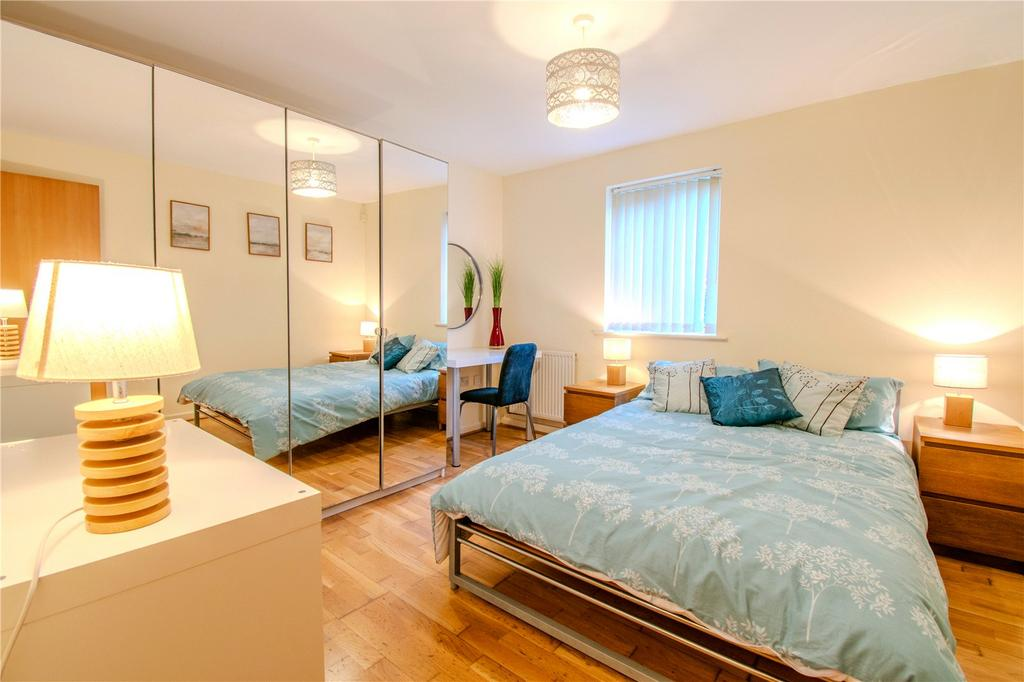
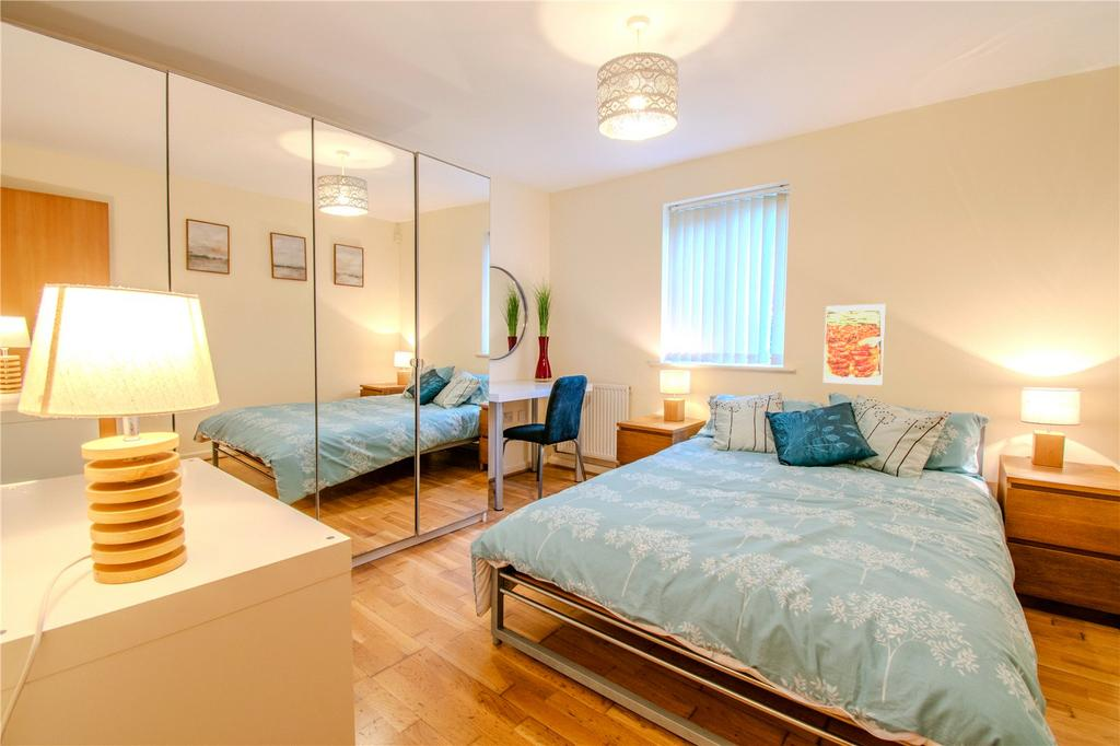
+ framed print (853, 345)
